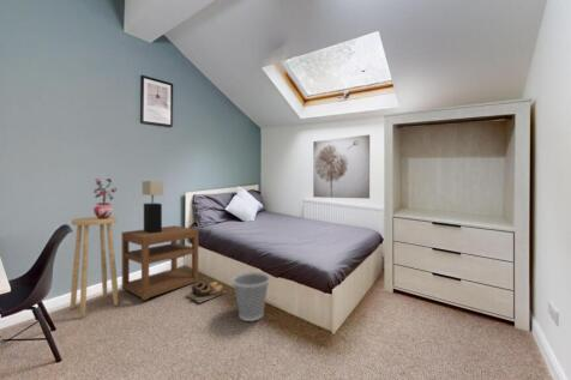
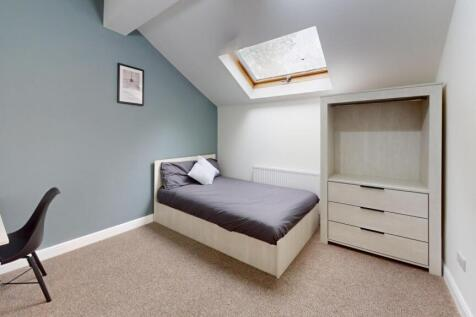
- stool (101, 261)
- wastebasket (251, 296)
- potted plant (103, 198)
- wall art (339, 168)
- shoes (206, 288)
- nightstand (161, 258)
- table lamp (152, 206)
